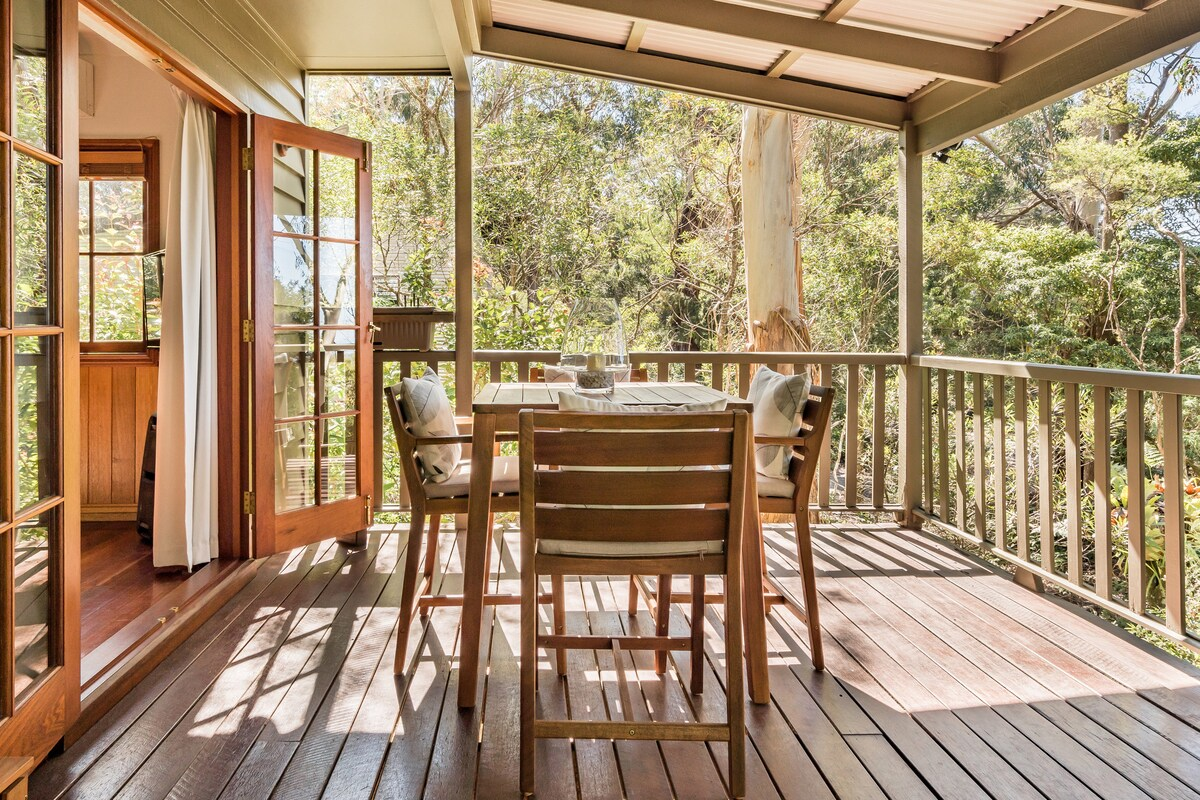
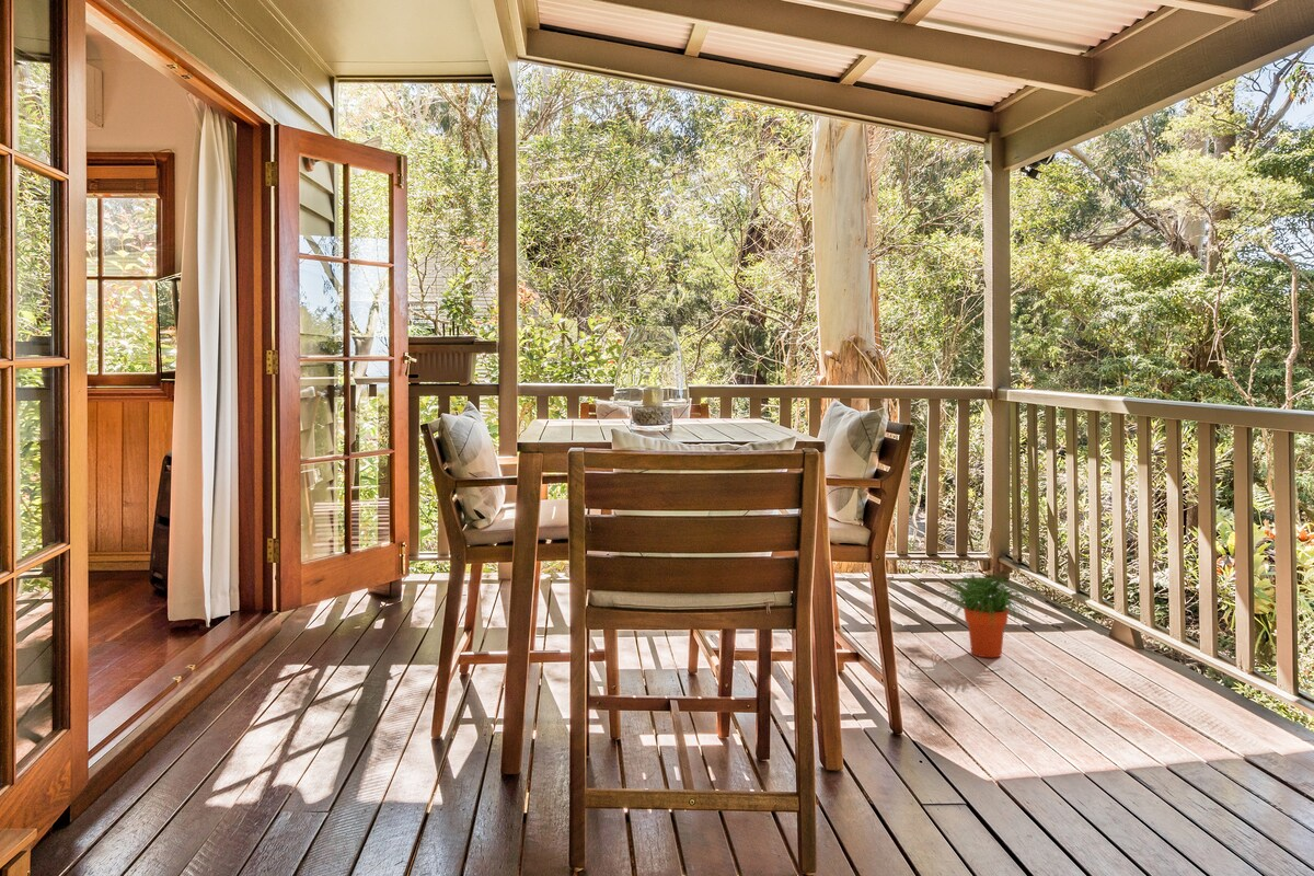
+ potted plant (987, 614)
